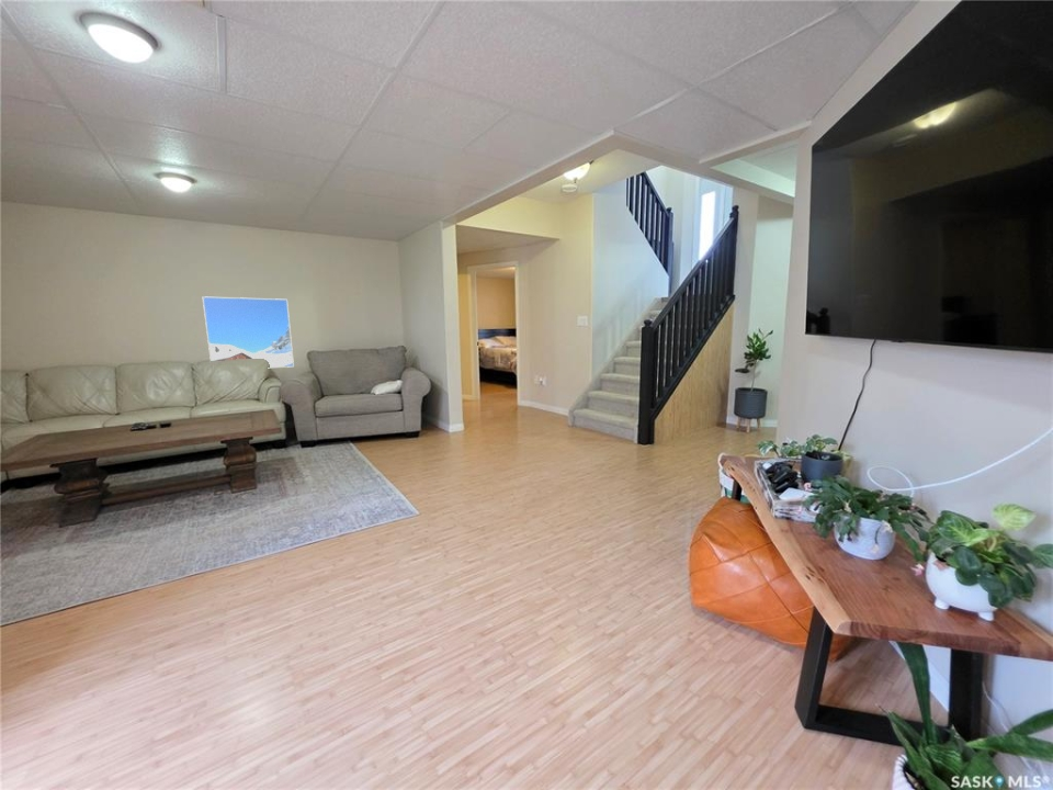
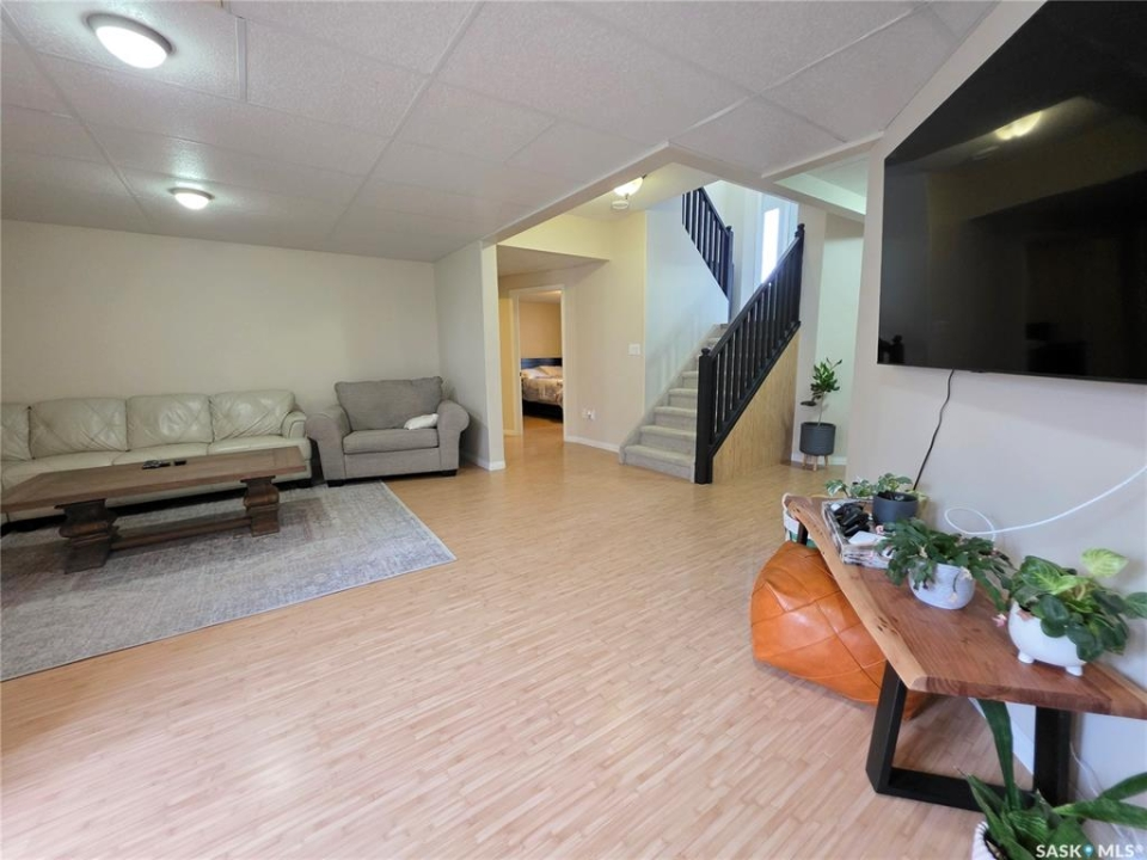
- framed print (250, 334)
